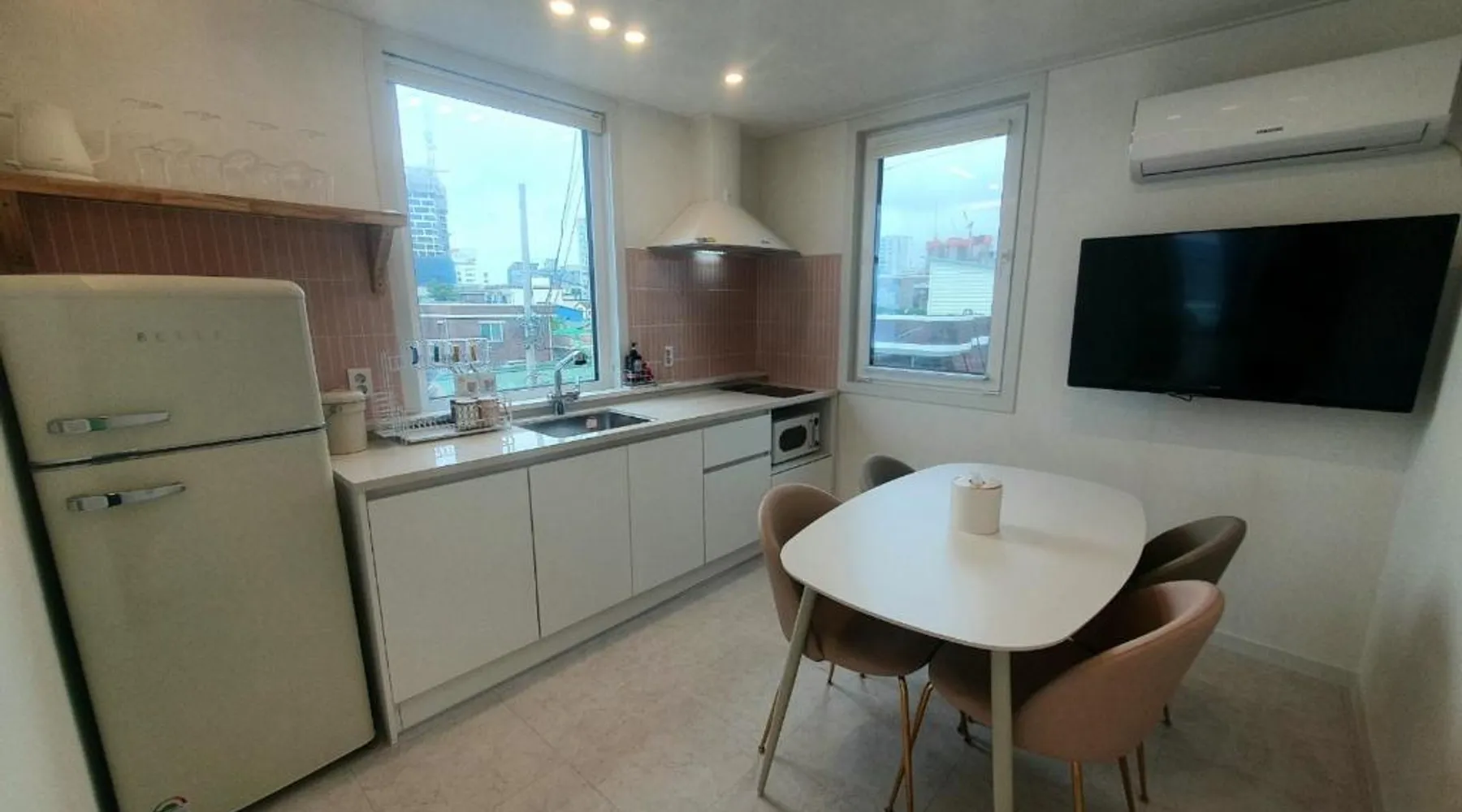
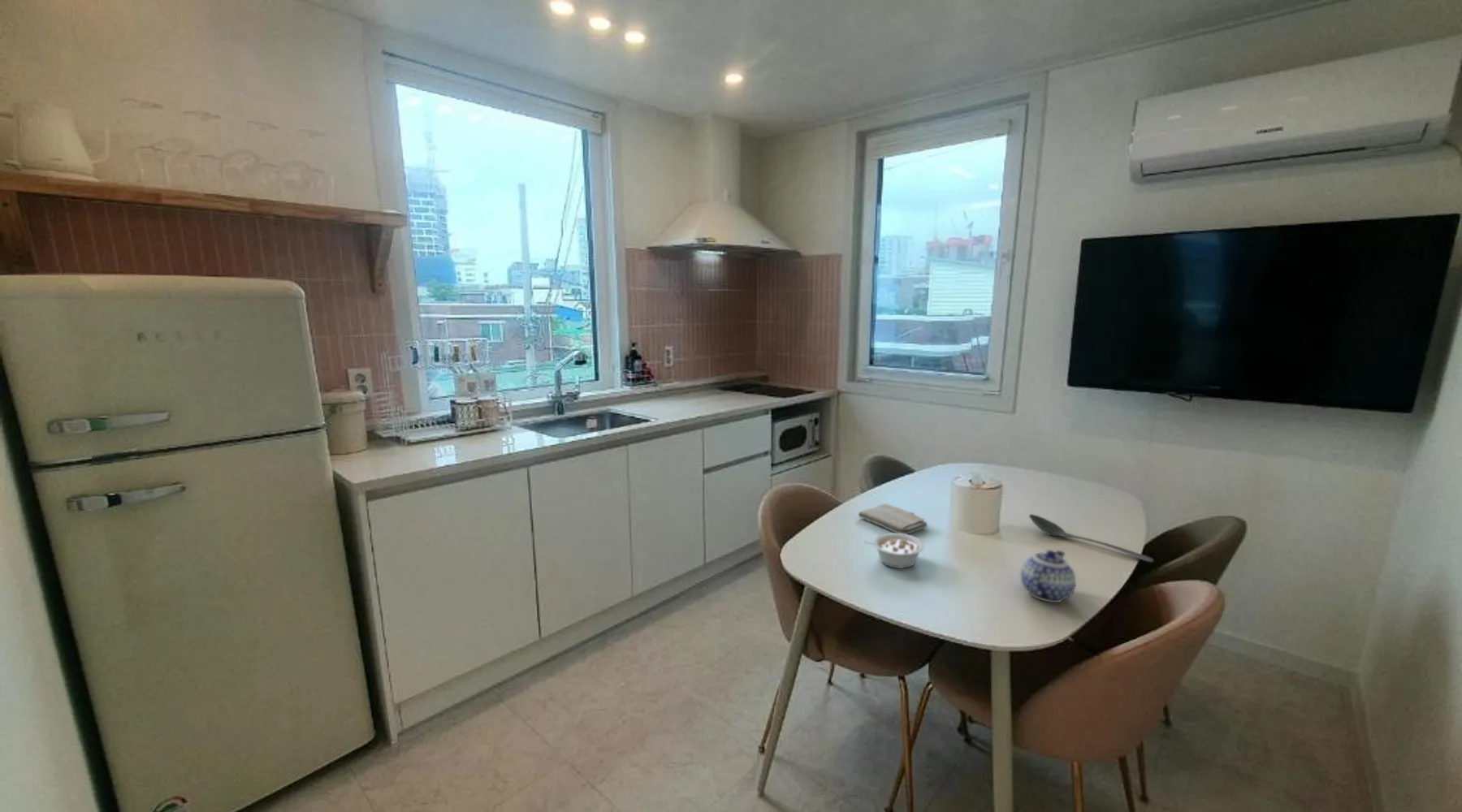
+ washcloth (892, 518)
+ teapot (1048, 572)
+ legume (897, 551)
+ stirrer (1087, 538)
